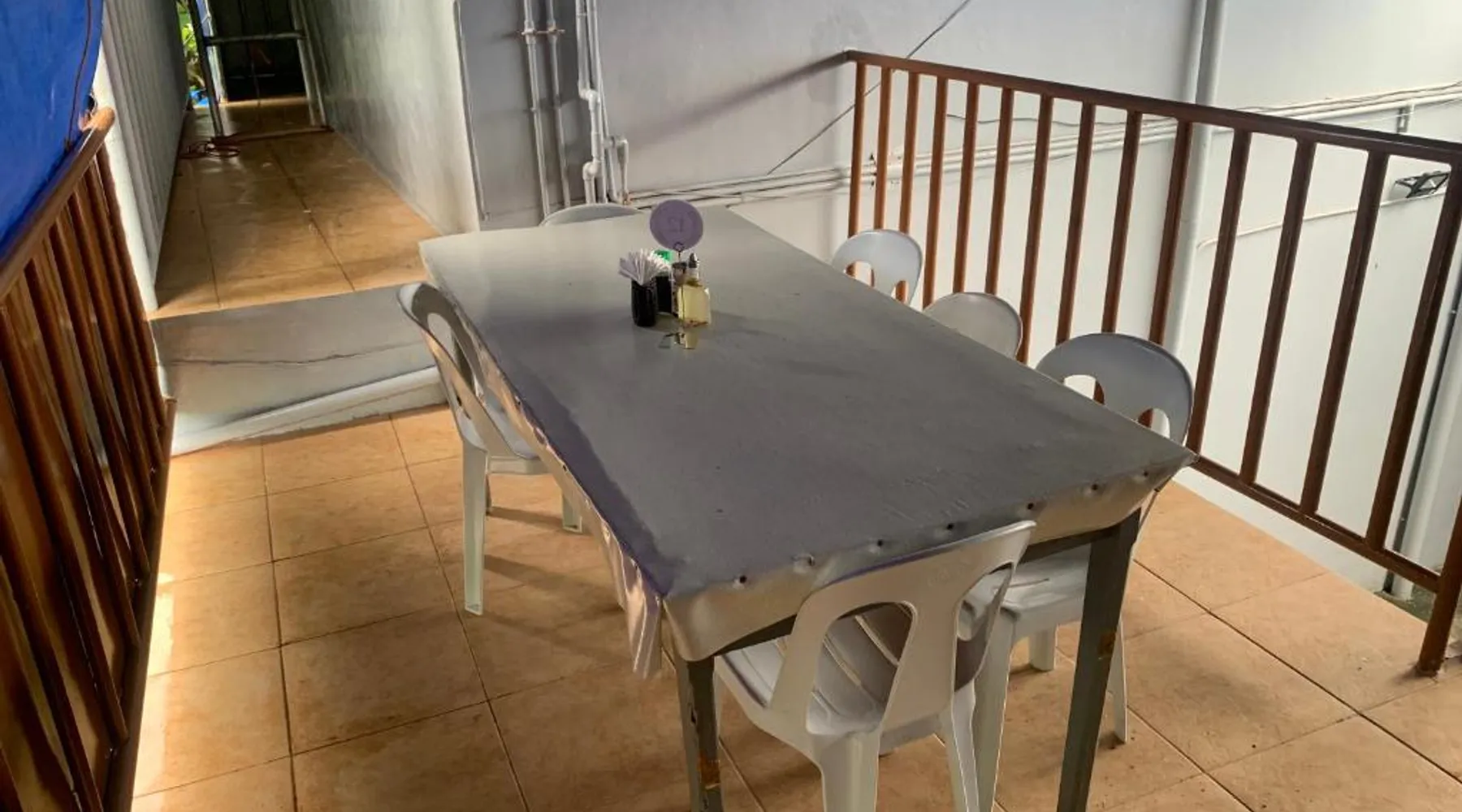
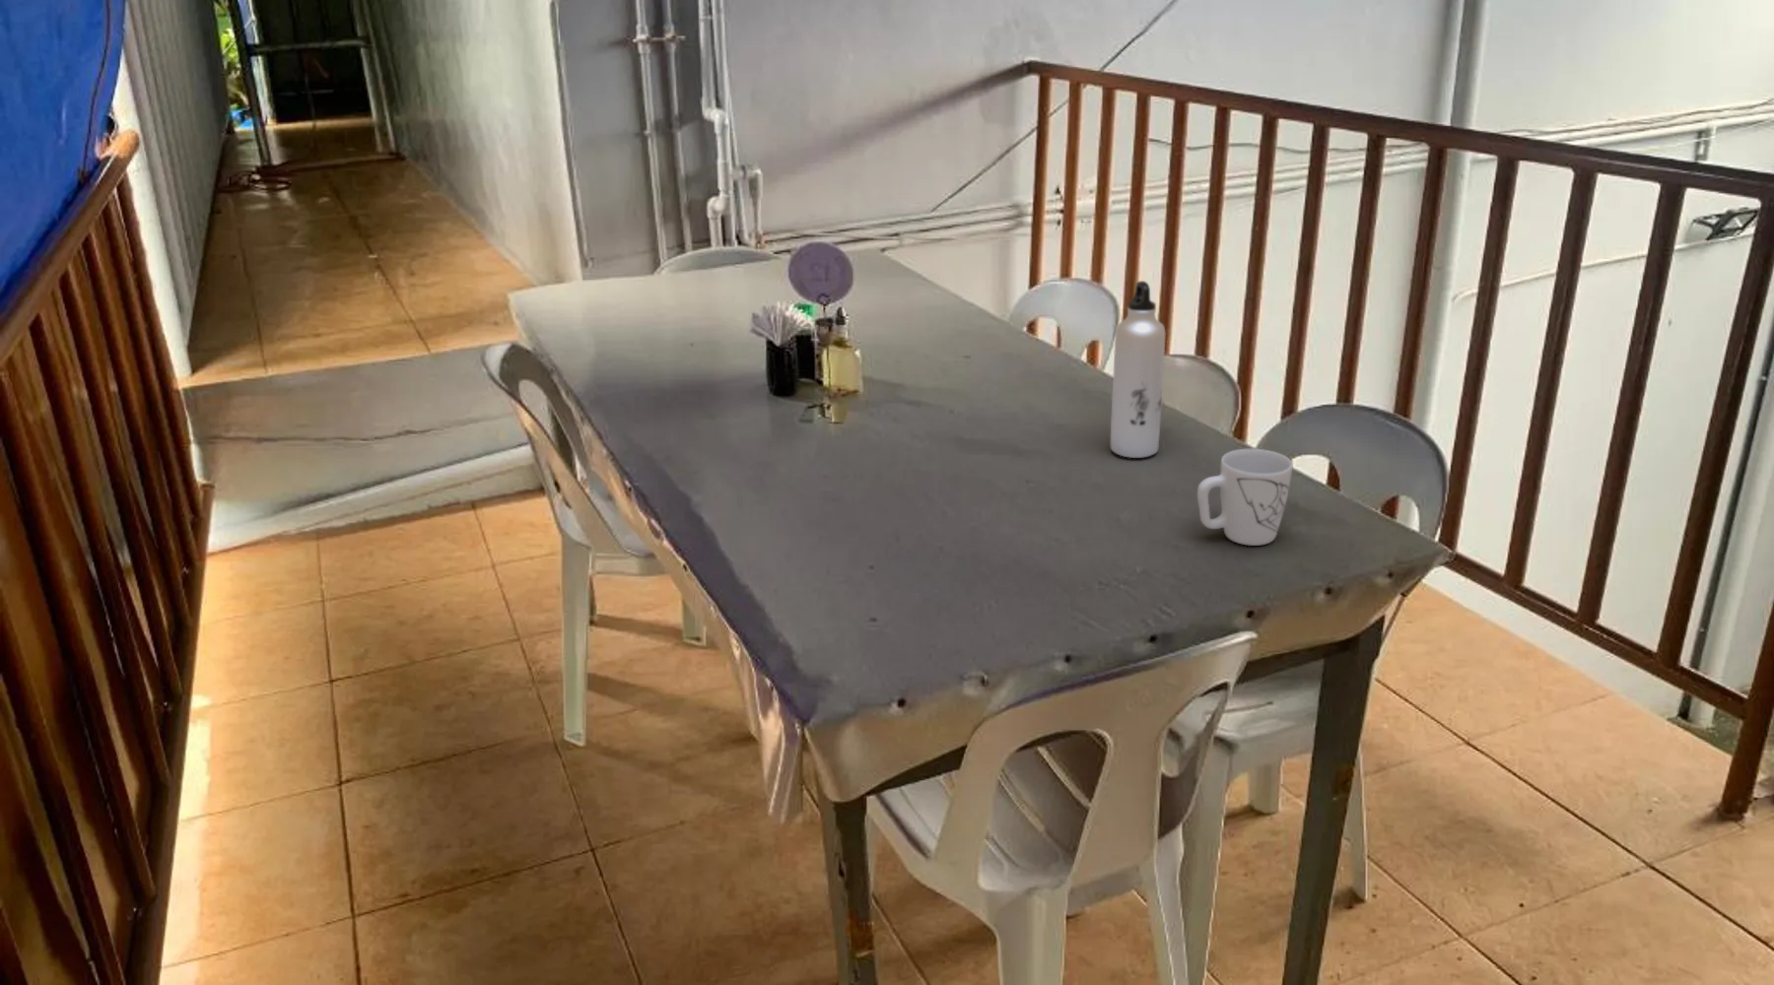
+ water bottle (1138, 369)
+ mug (1241, 500)
